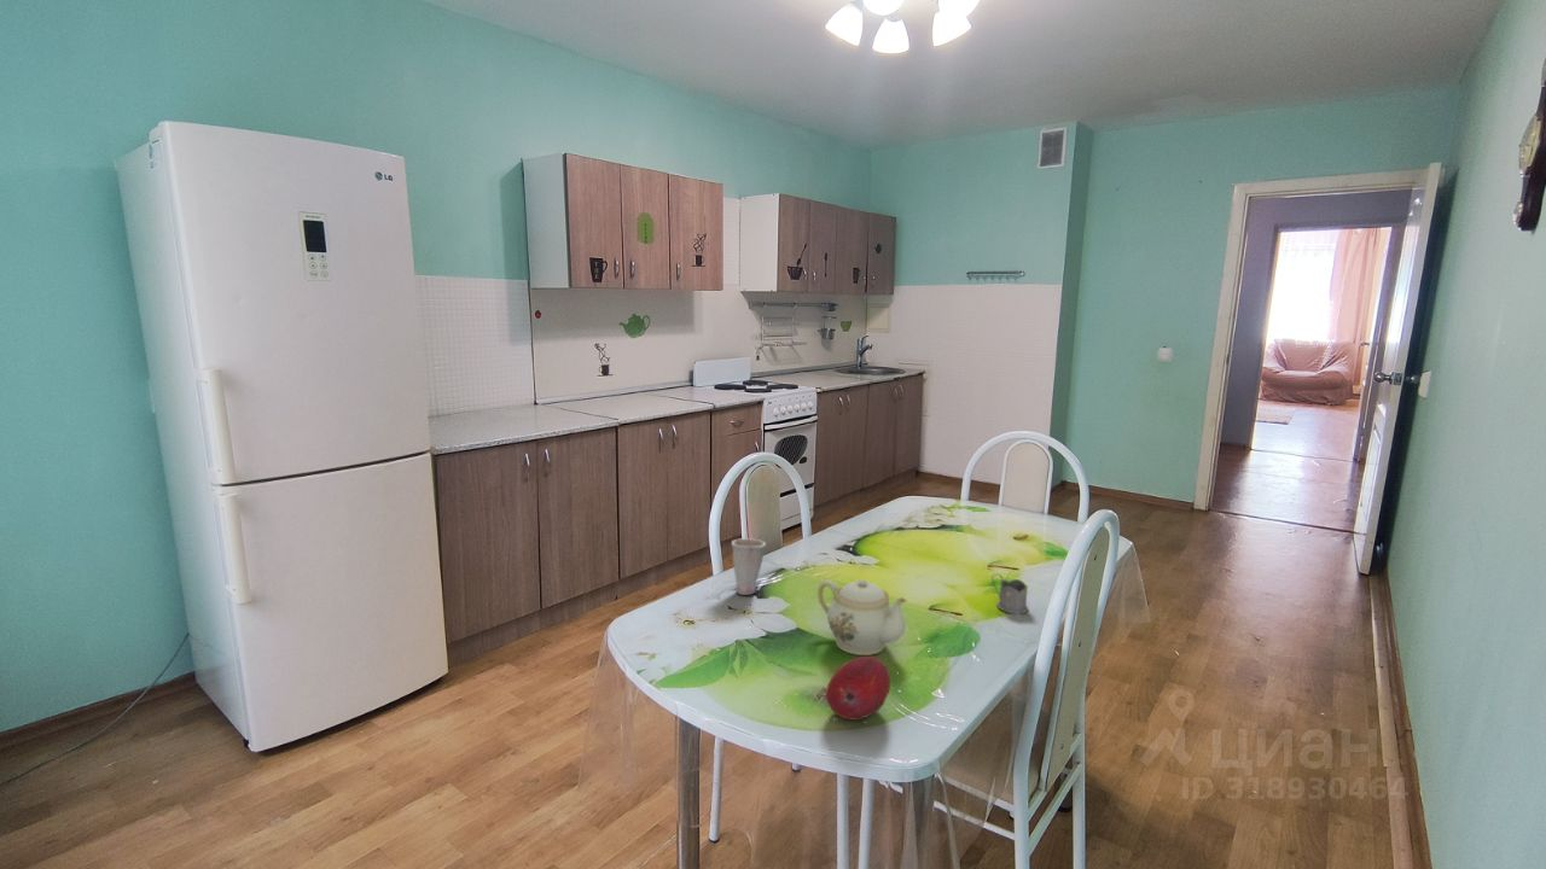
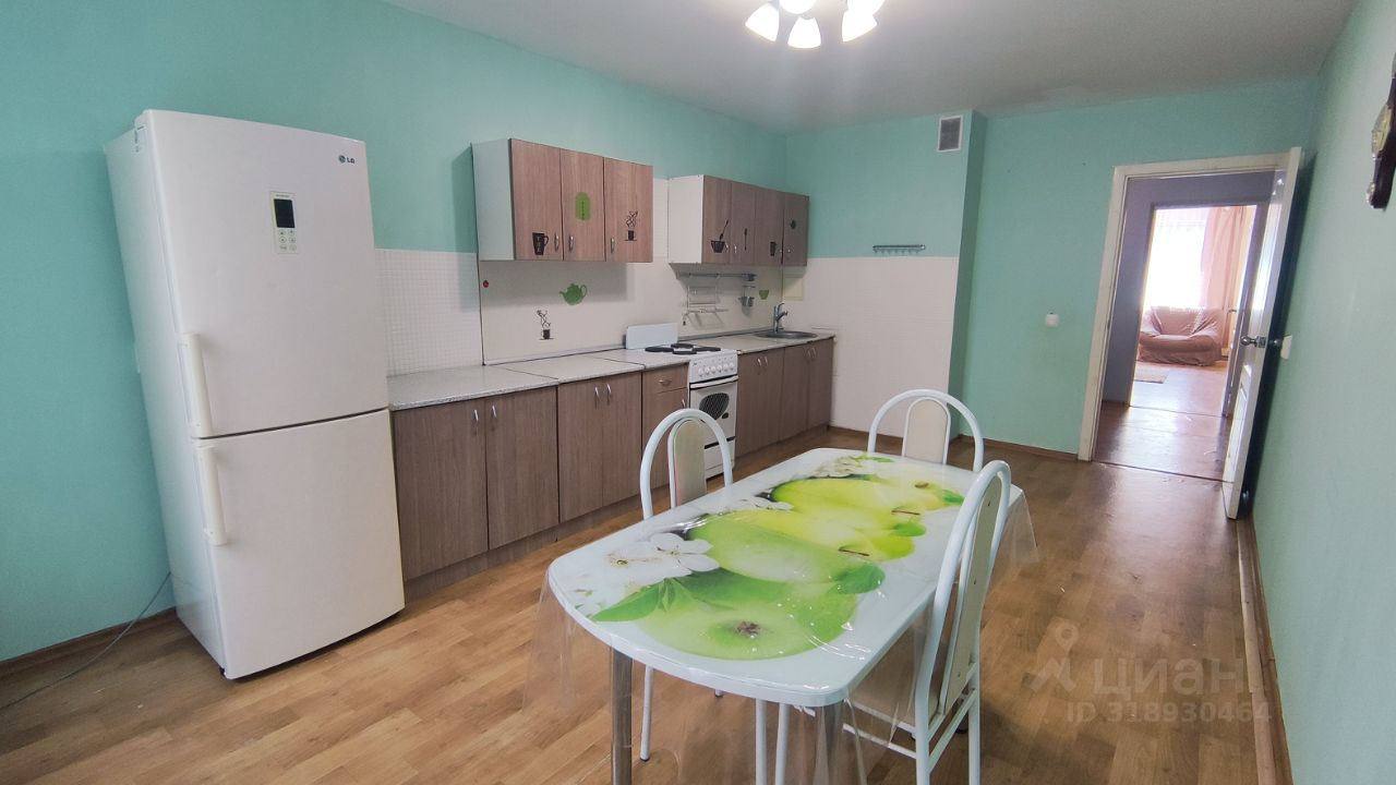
- cup (748, 565)
- tea glass holder (1010, 587)
- fruit (859, 684)
- teapot (859, 611)
